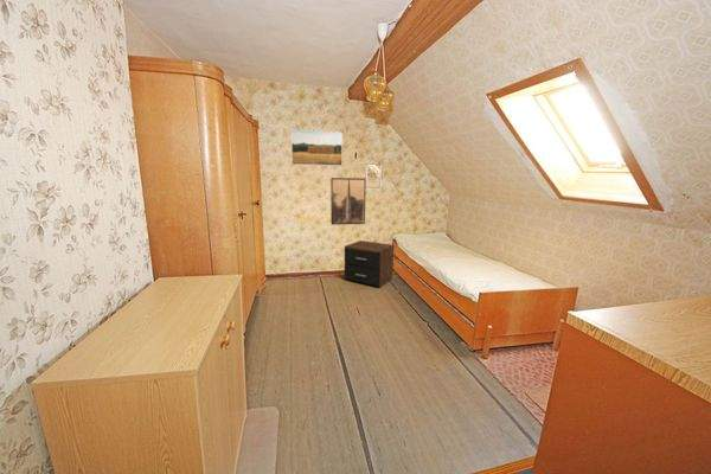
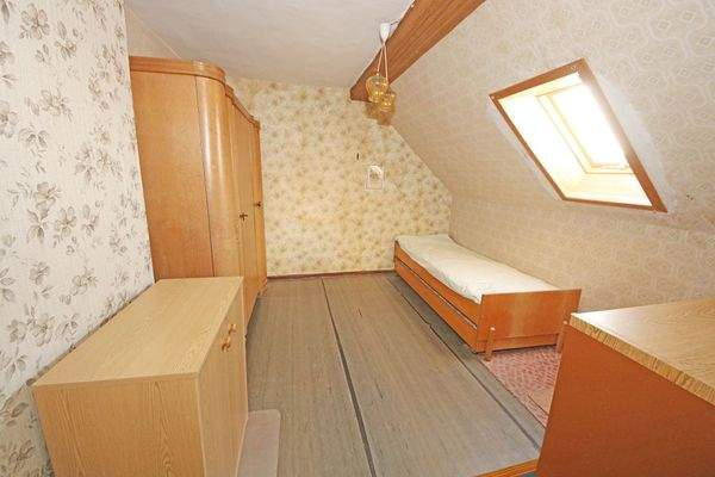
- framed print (316, 148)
- nightstand (369, 262)
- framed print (348, 201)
